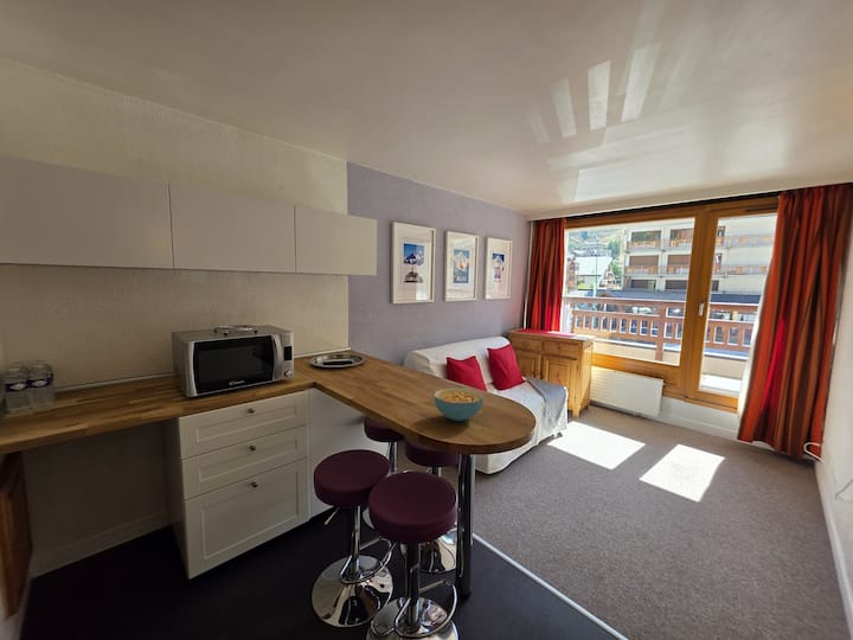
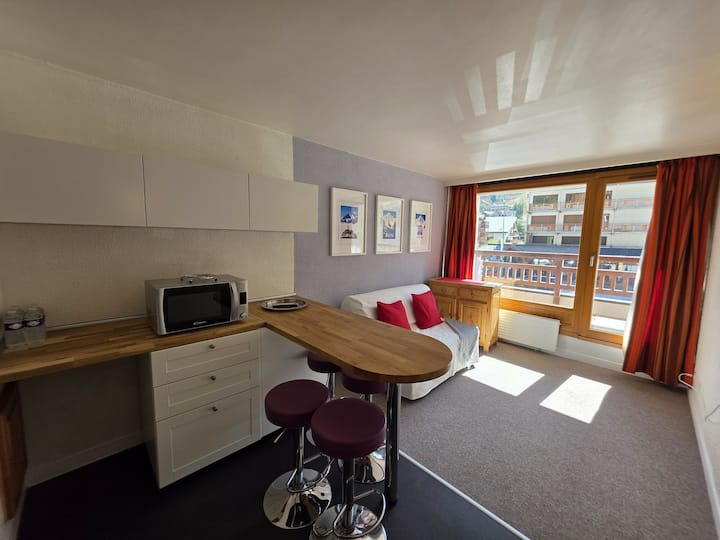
- cereal bowl (457, 407)
